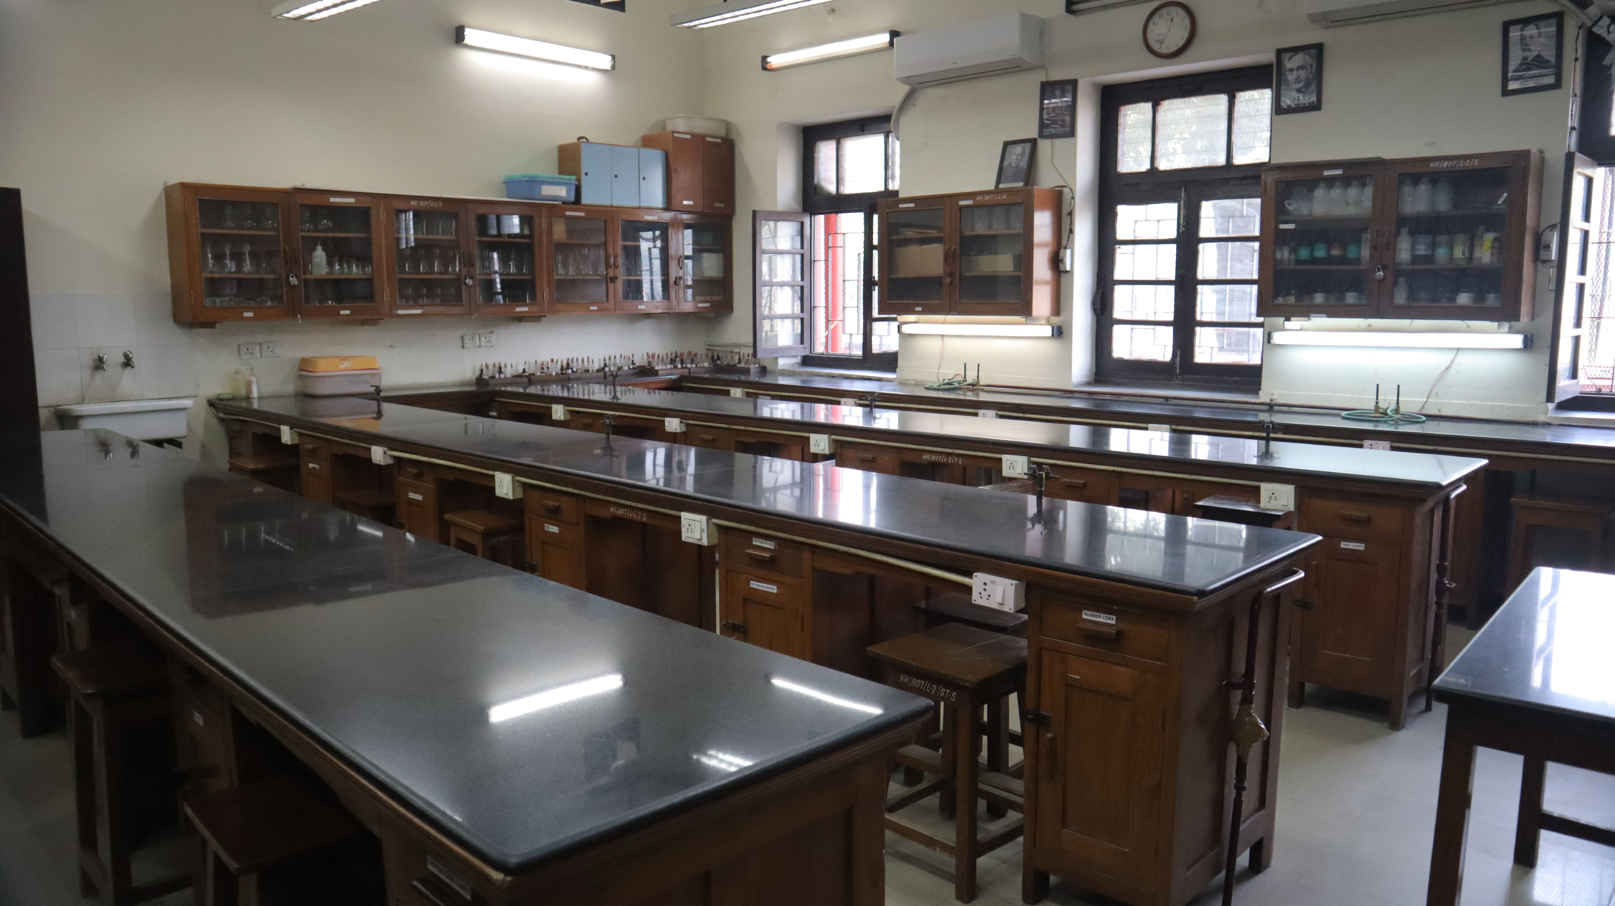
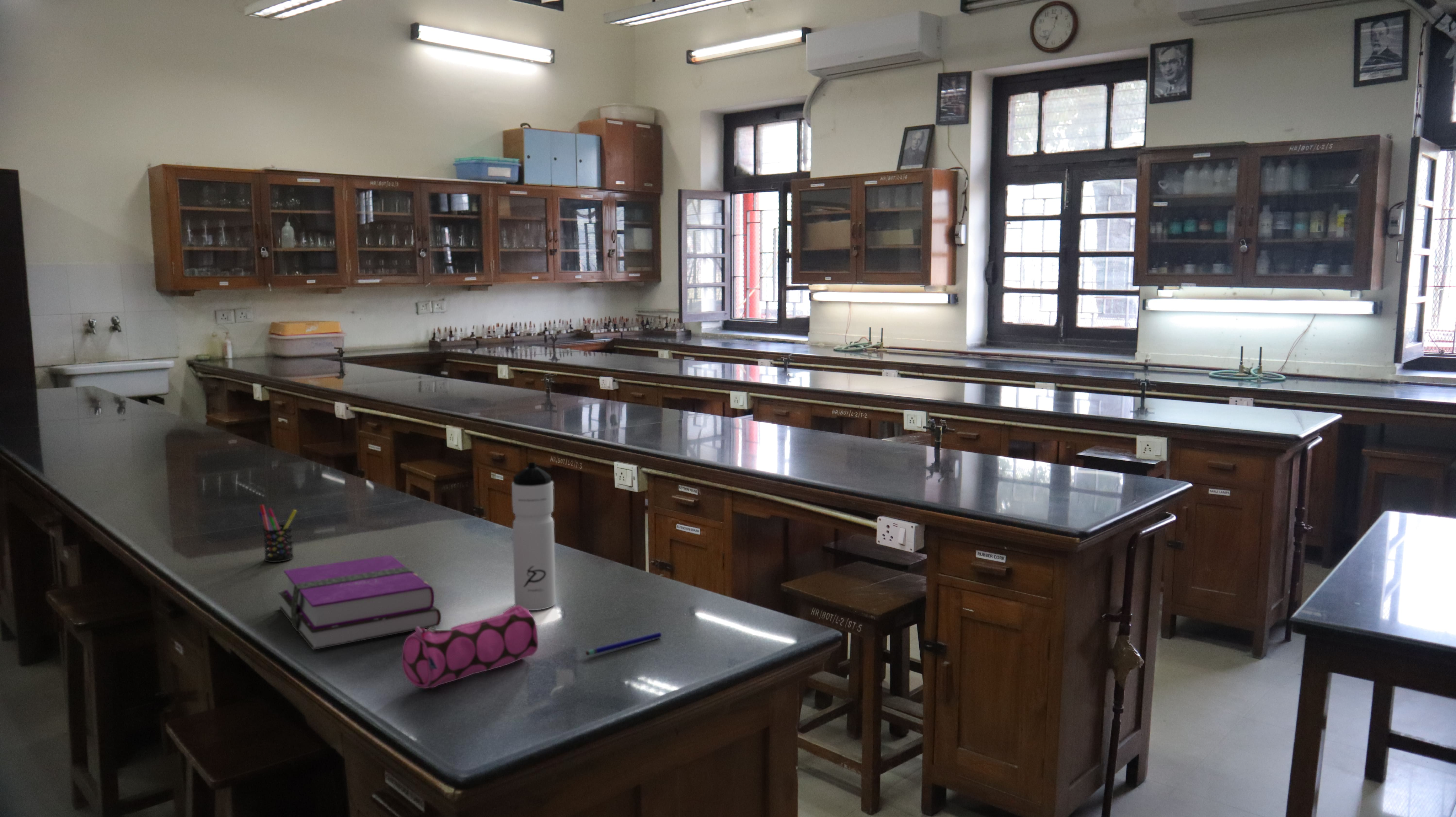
+ pencil case (474, 643)
+ water bottle (534, 534)
+ hardback book (357, 597)
+ pen (624, 644)
+ pen holder (275, 532)
